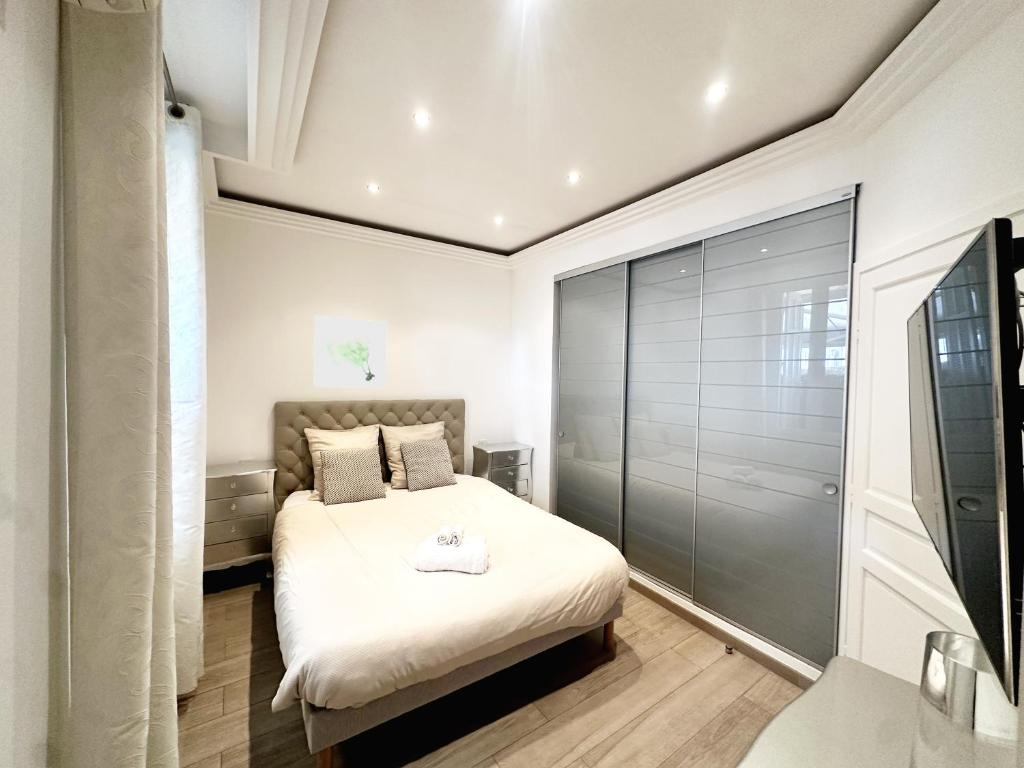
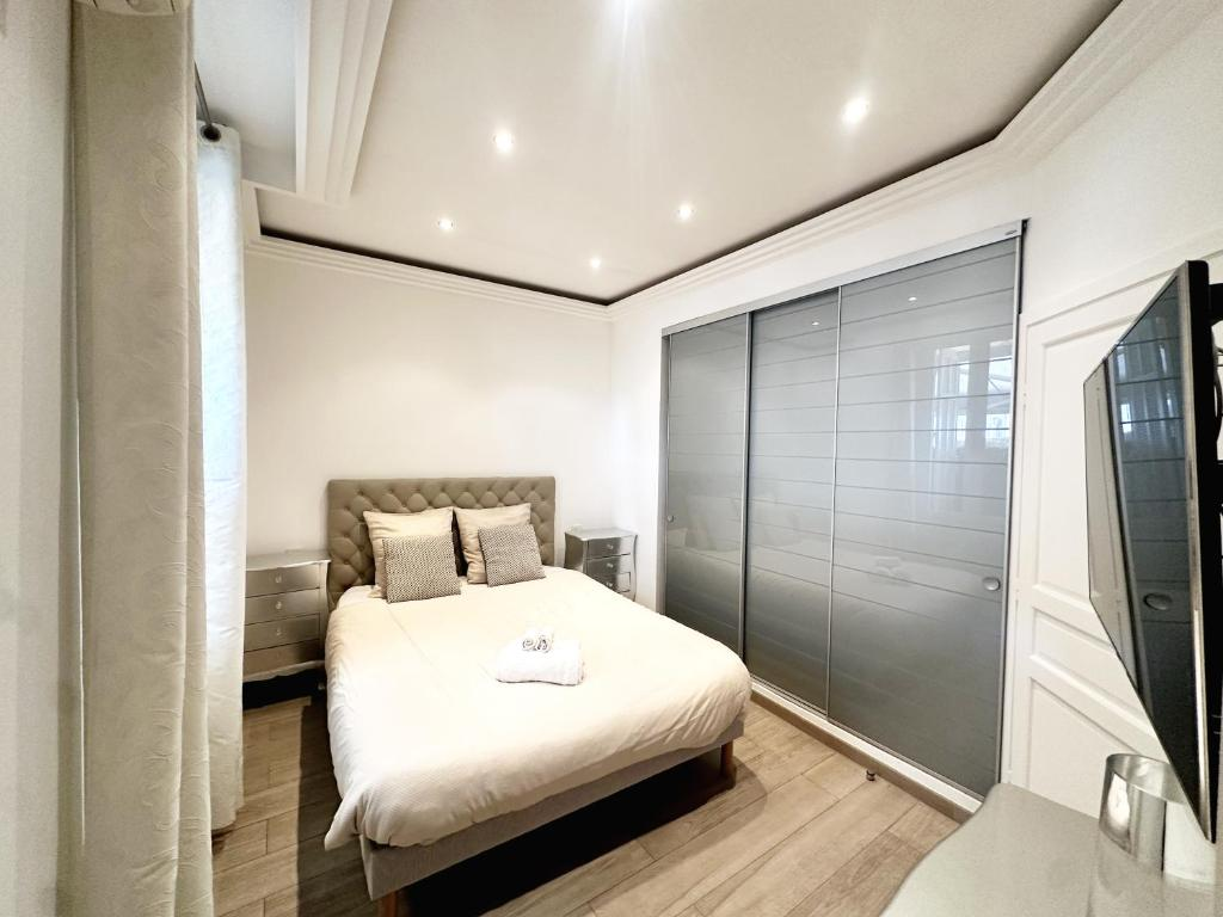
- wall art (351, 353)
